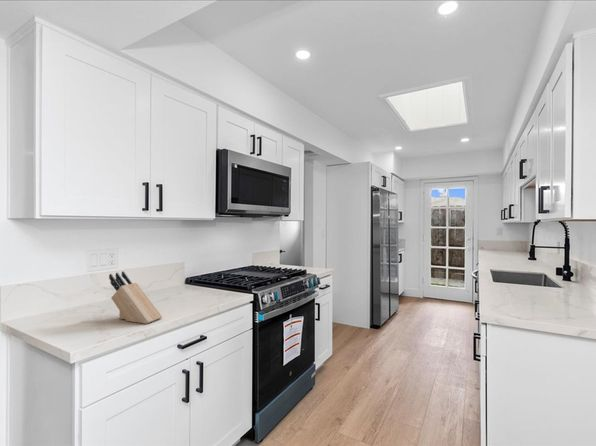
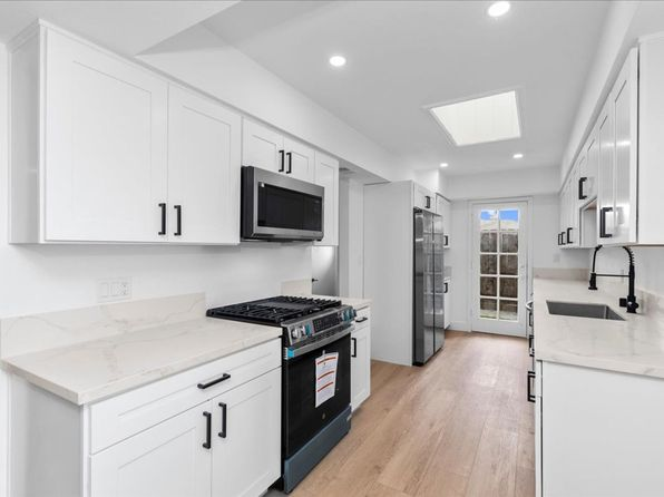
- knife block (133, 295)
